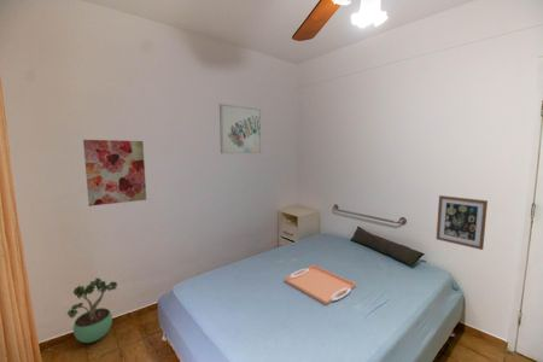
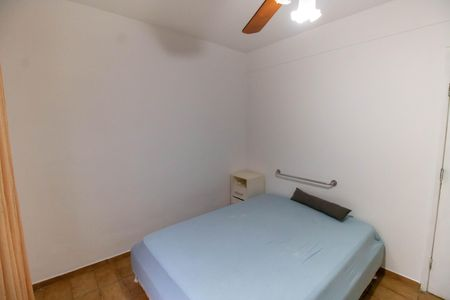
- potted plant (94, 308)
- serving tray (319, 282)
- wall art (460, 221)
- wall art (241, 130)
- wall art (117, 171)
